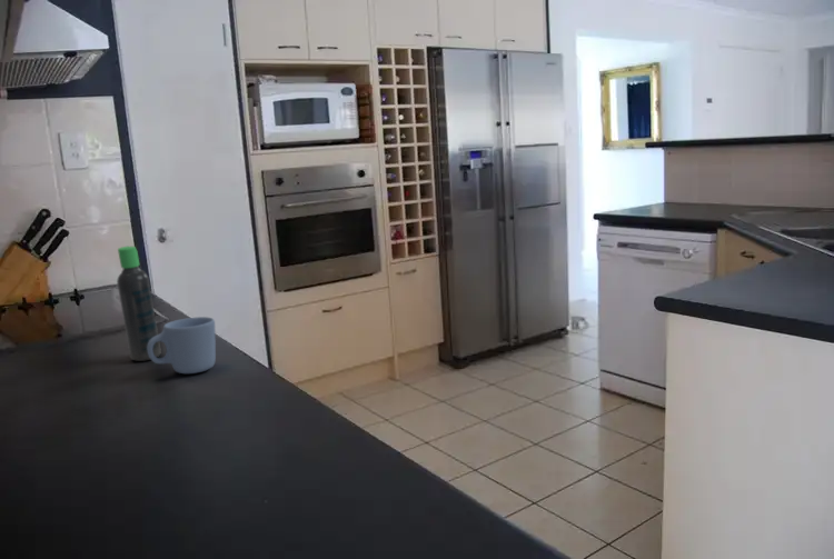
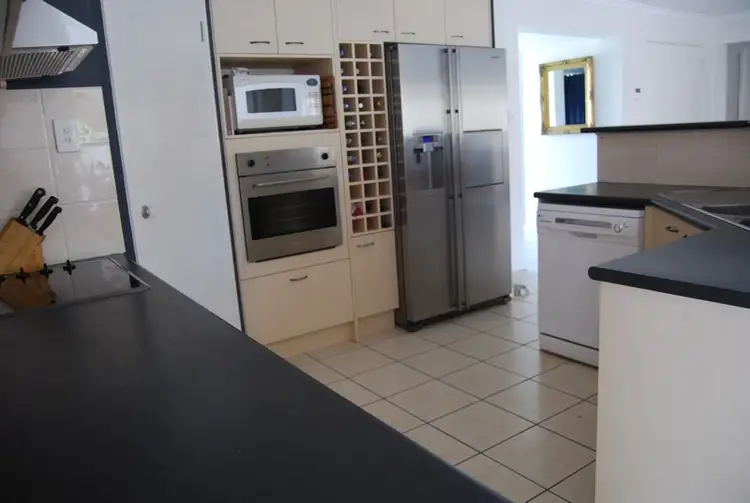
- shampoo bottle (137, 302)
- mug (182, 348)
